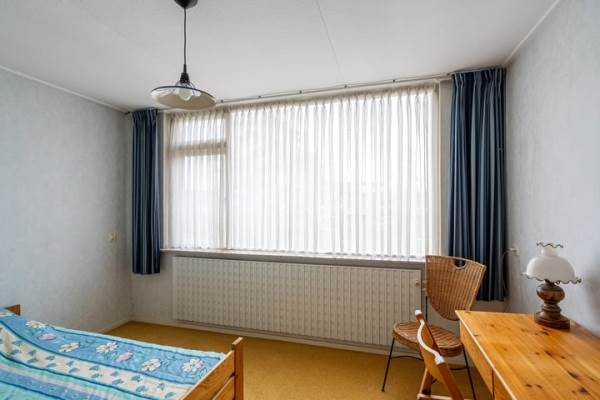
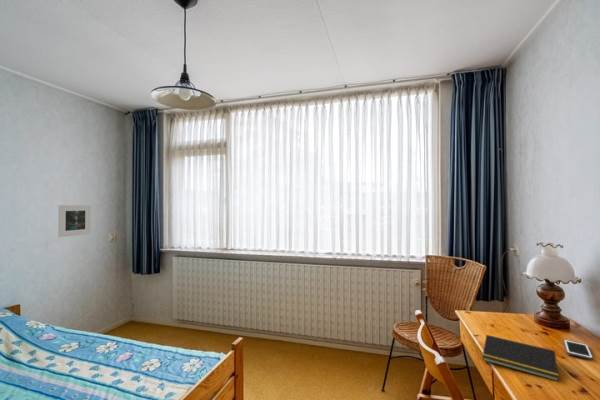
+ notepad (518, 355)
+ cell phone (577, 349)
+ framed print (75, 220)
